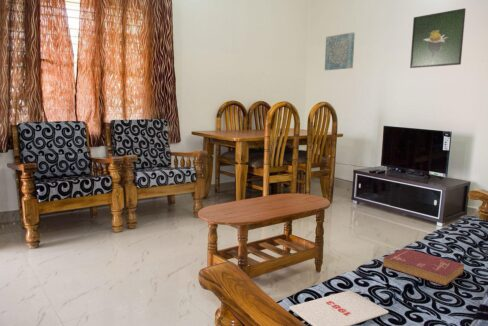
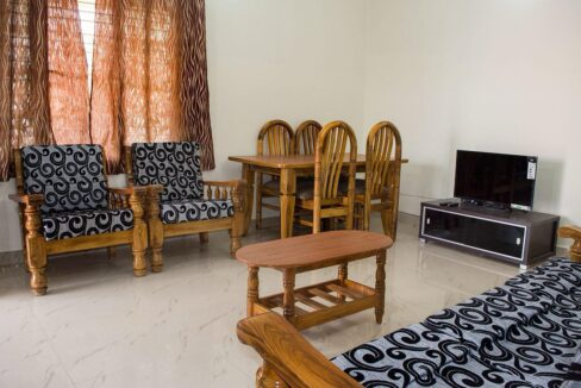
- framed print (436, 40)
- magazine (338, 309)
- book (422, 265)
- wall art (339, 52)
